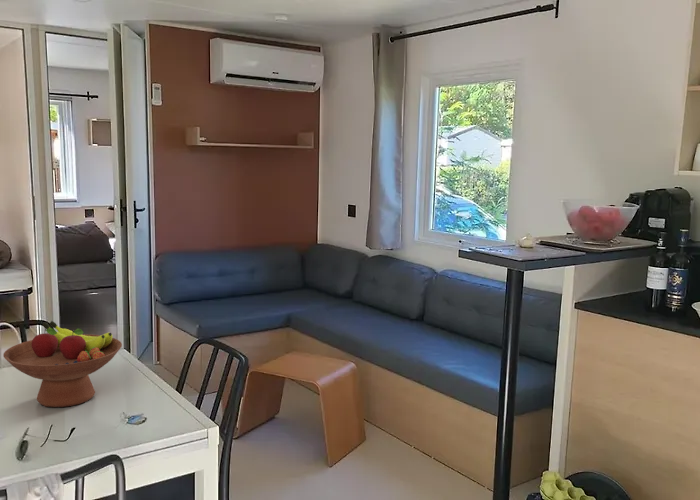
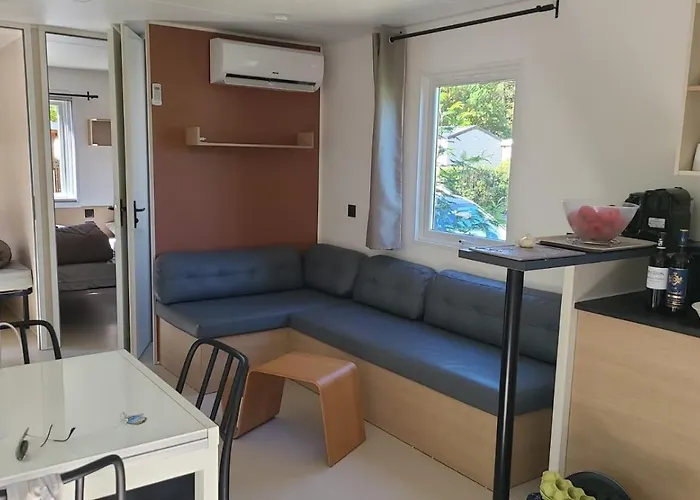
- fruit bowl (65, 363)
